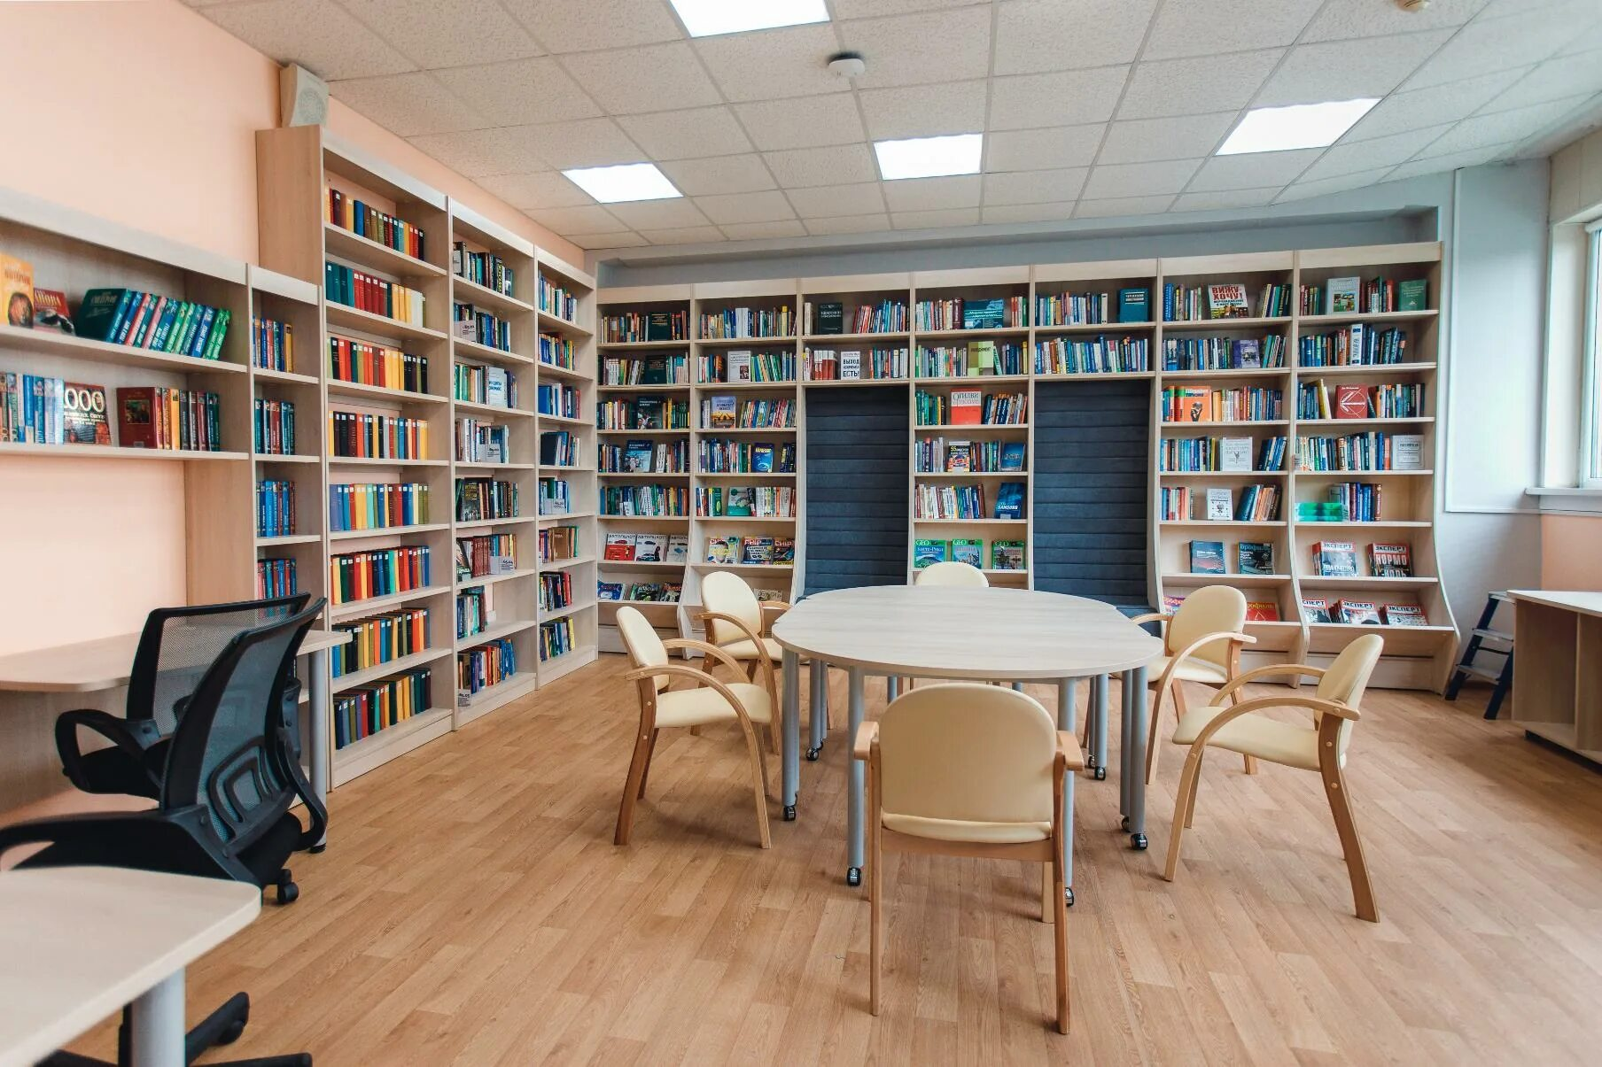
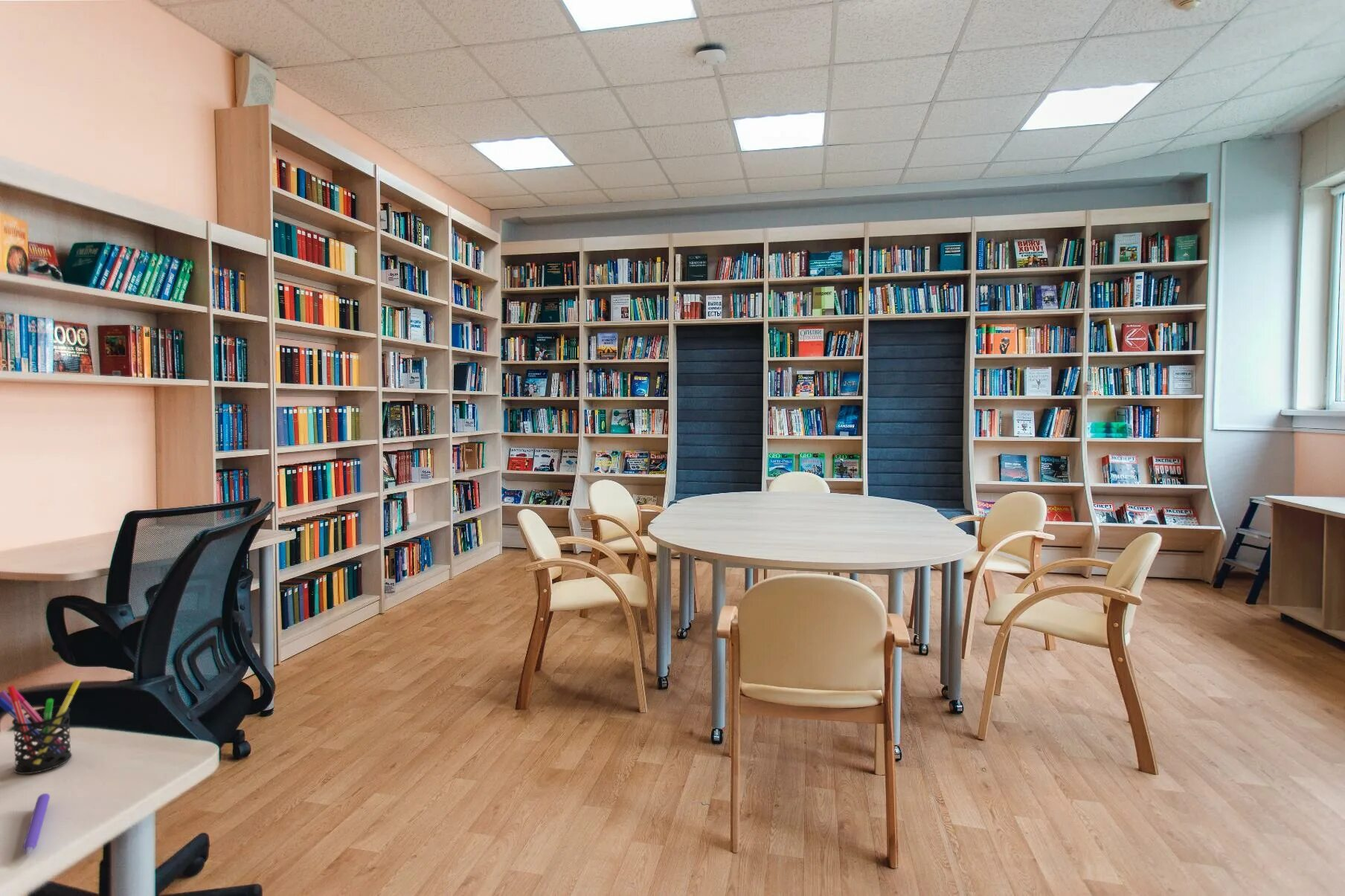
+ pen holder (40, 723)
+ pen (36, 822)
